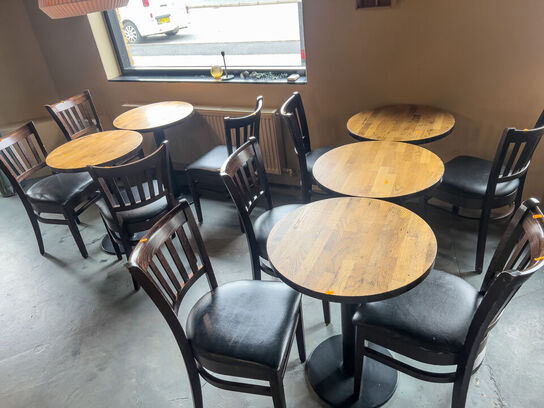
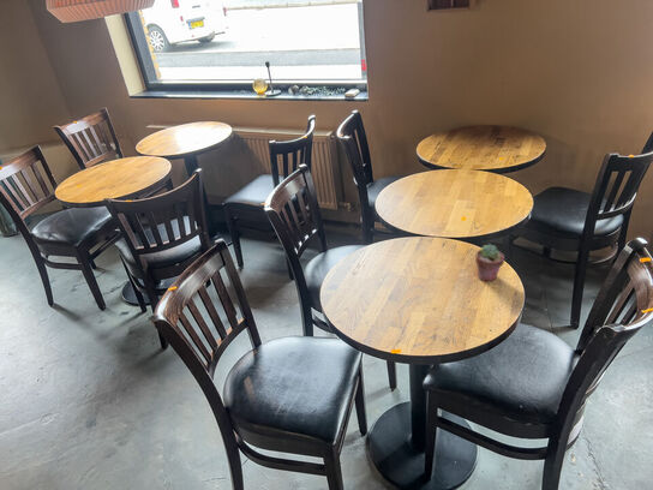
+ potted succulent (489, 261)
